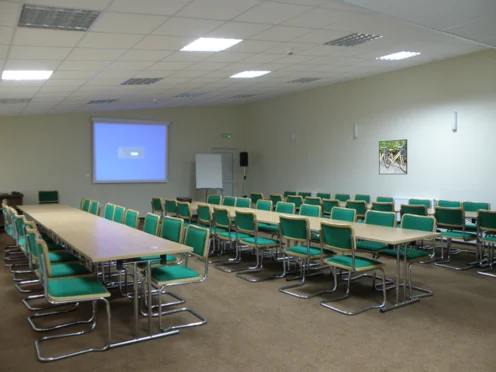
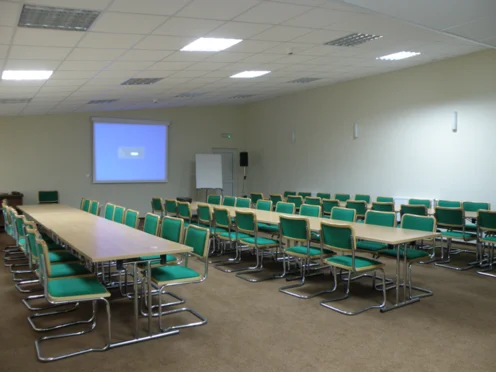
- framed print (392, 157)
